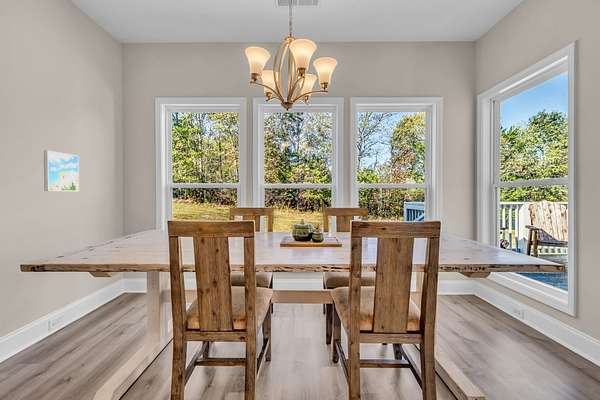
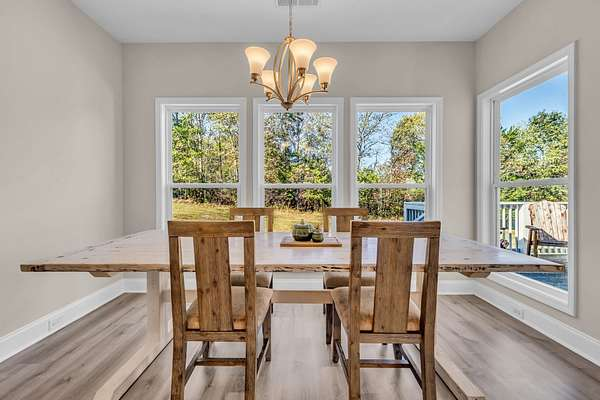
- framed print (62, 172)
